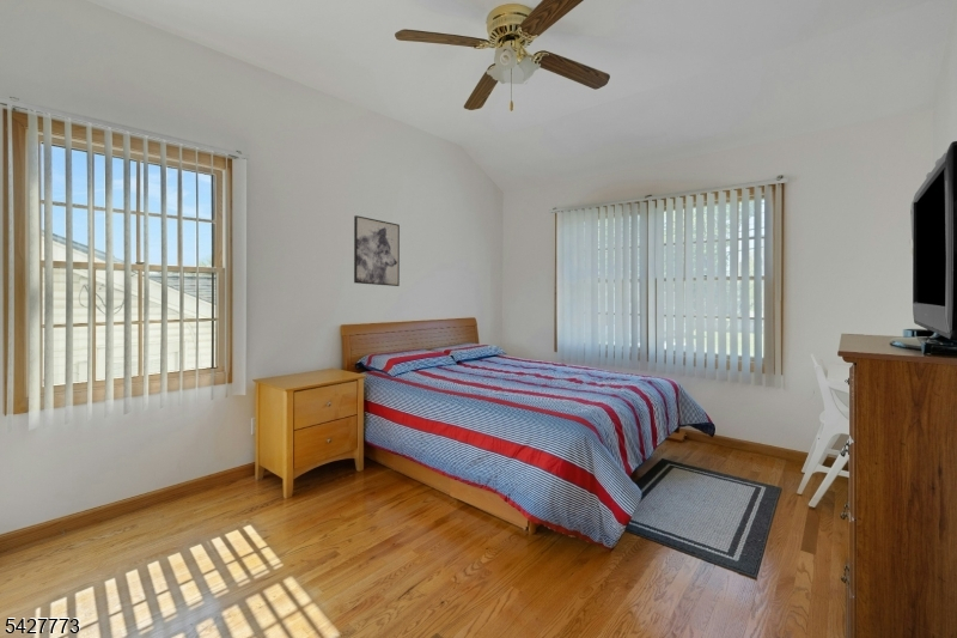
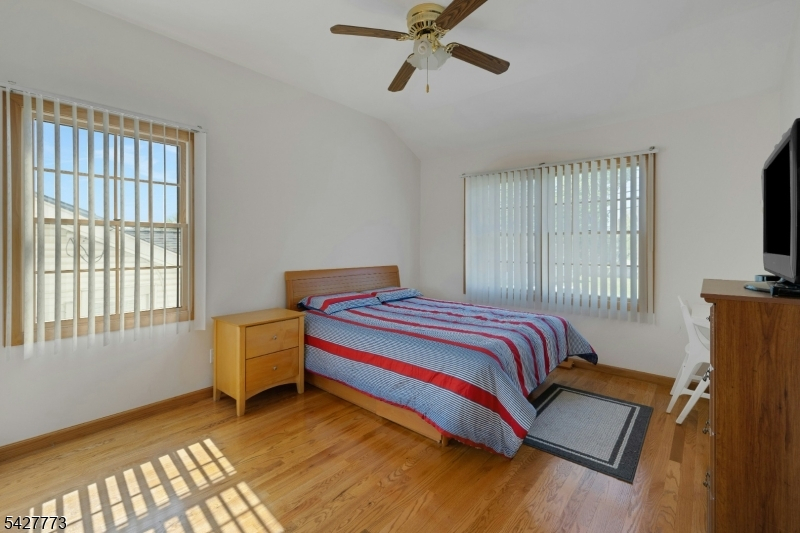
- wall art (377, 253)
